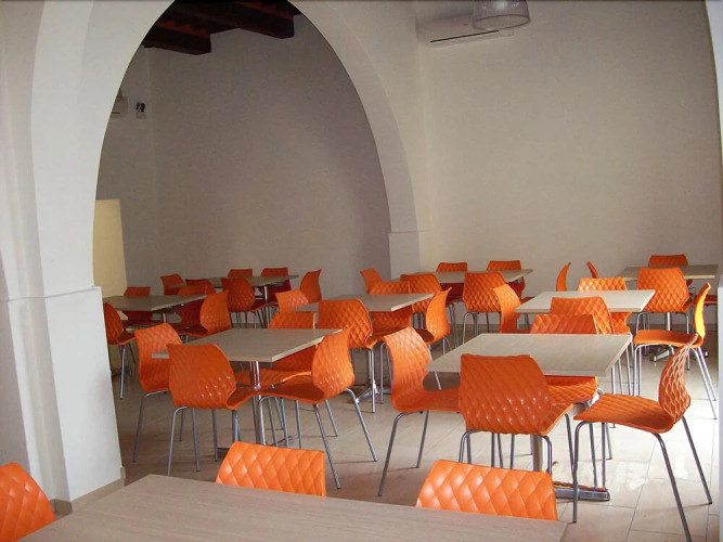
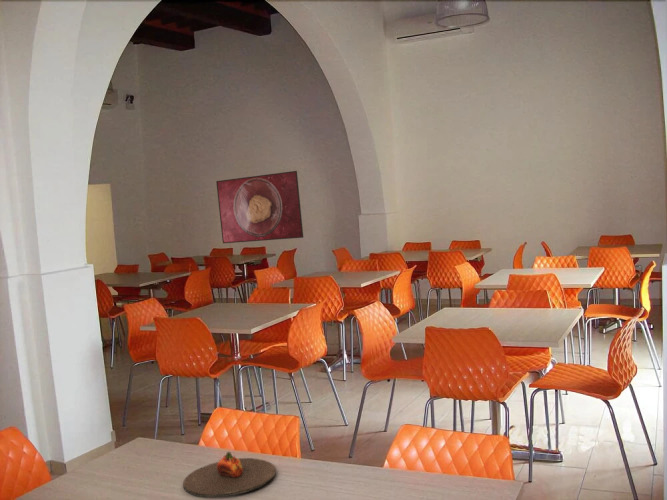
+ plate (228, 465)
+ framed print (258, 208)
